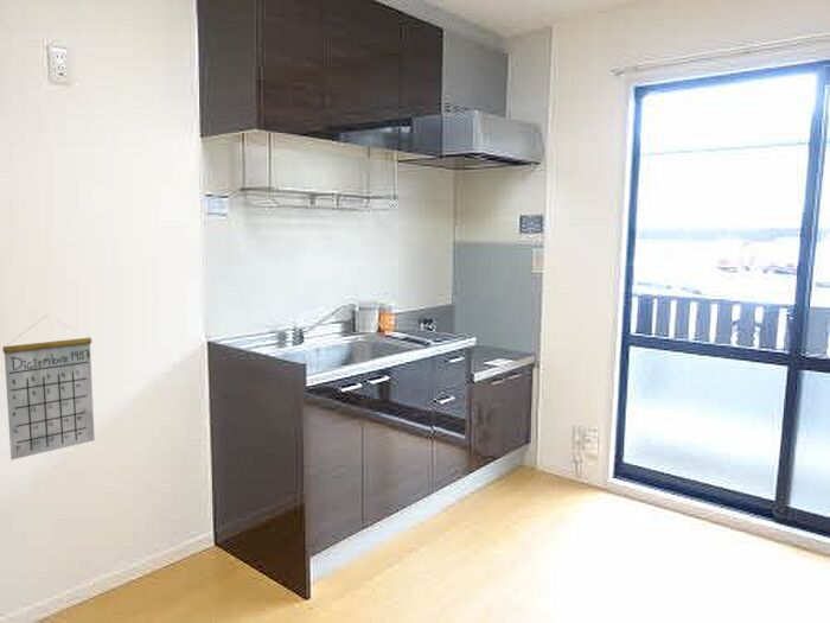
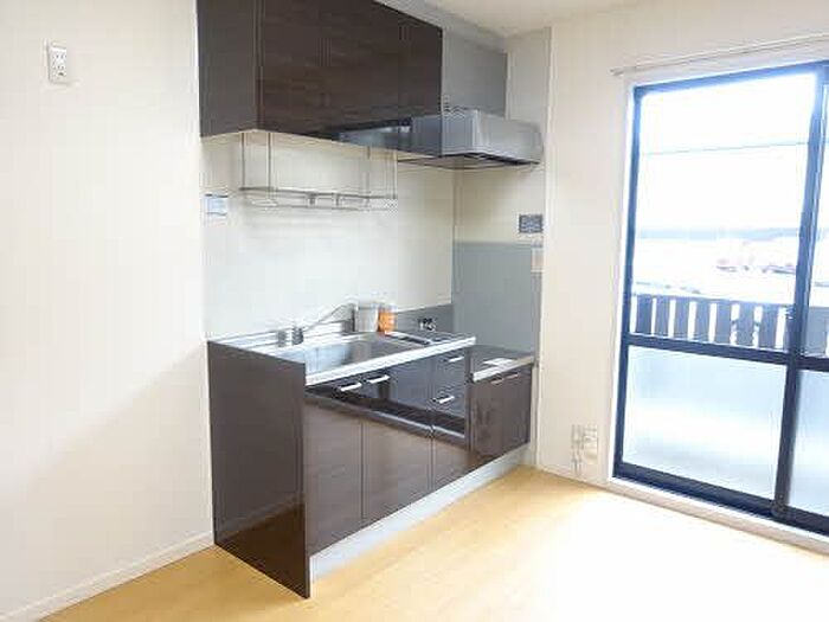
- calendar (51, 383)
